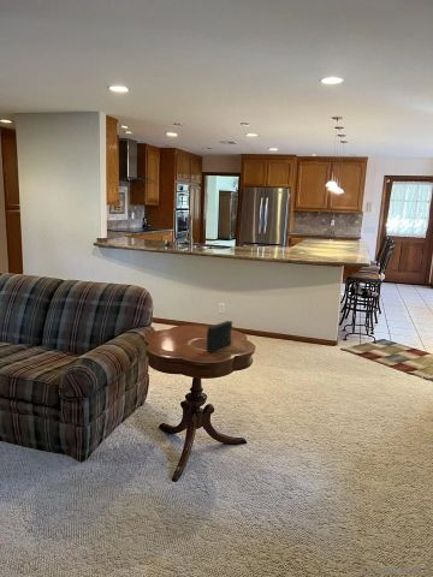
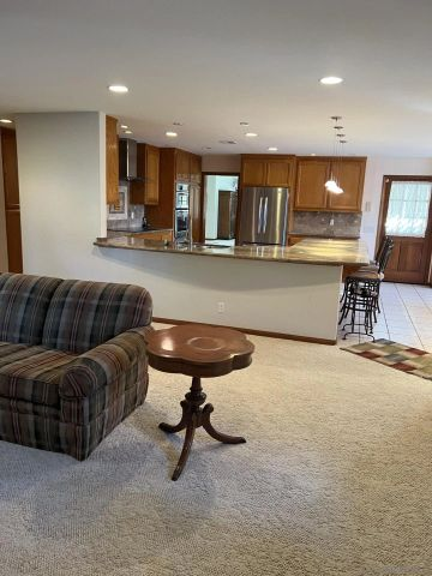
- speaker (218, 335)
